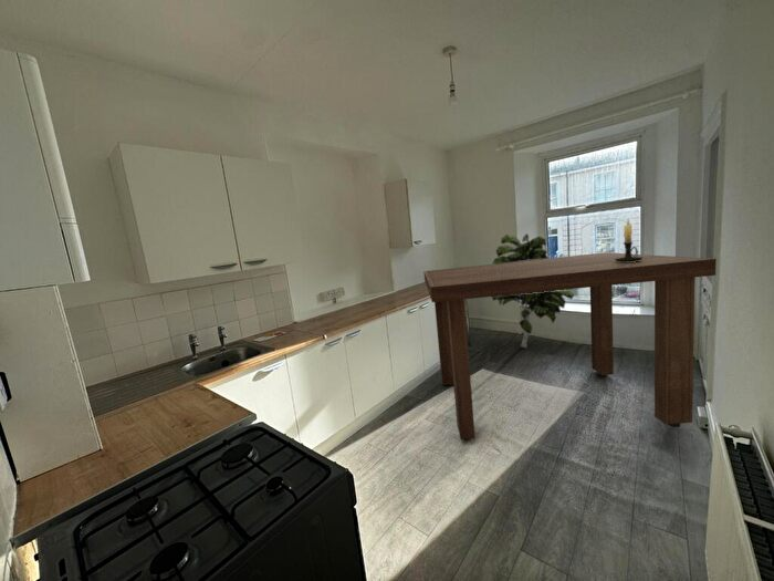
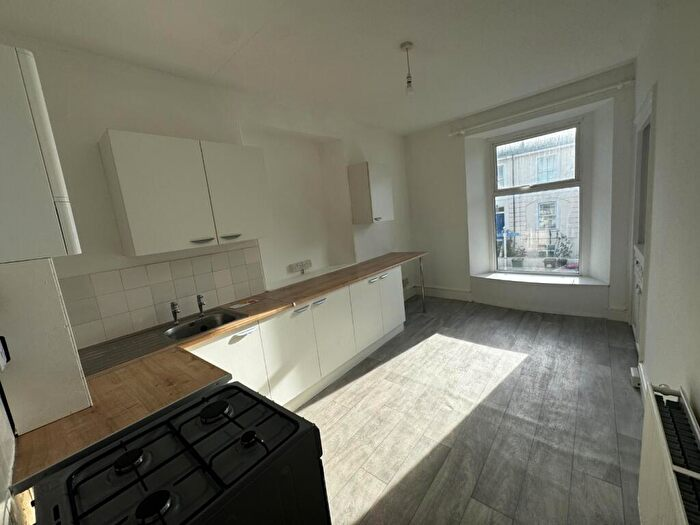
- indoor plant (529, 293)
- candle holder (629, 239)
- dining table (532, 292)
